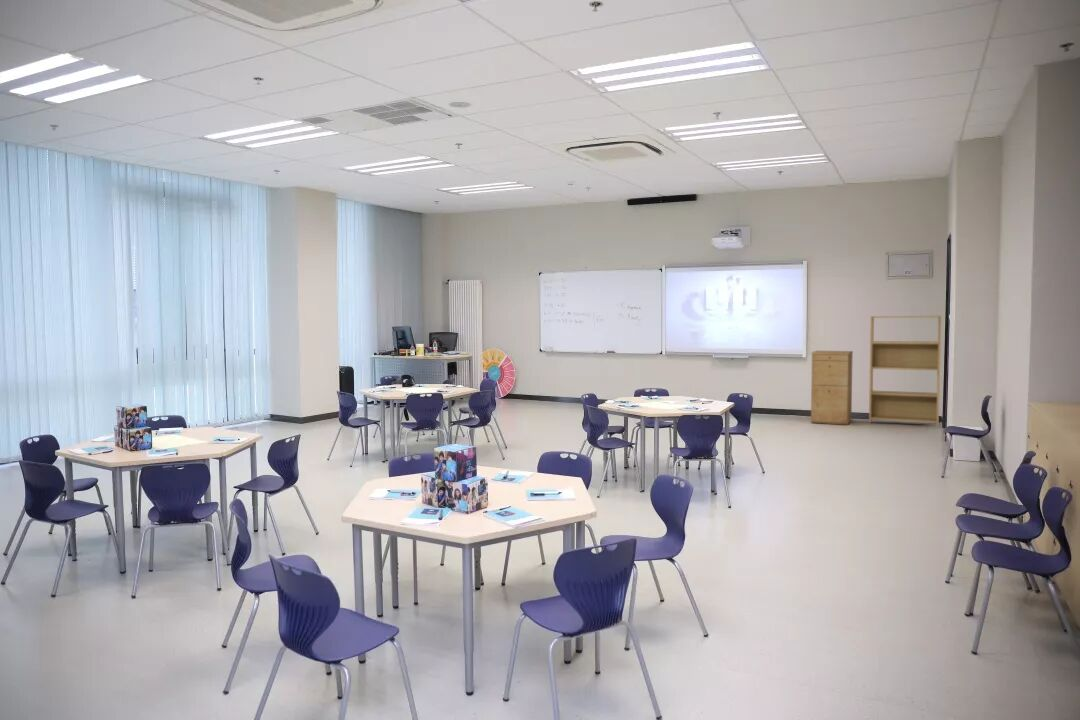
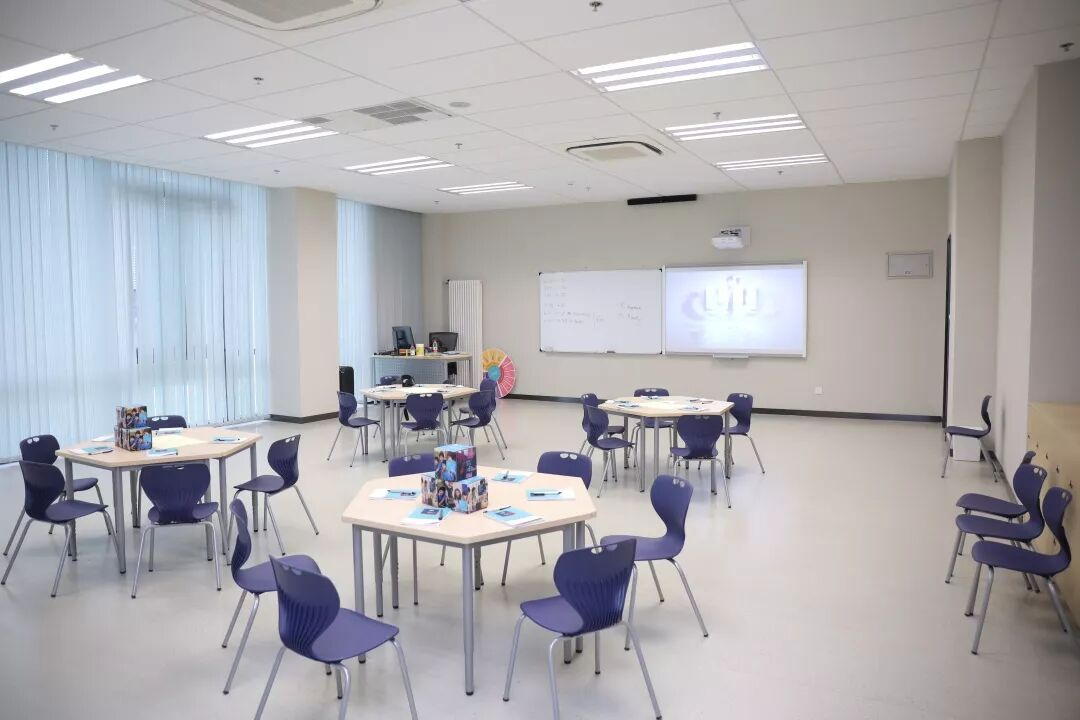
- filing cabinet (831, 386)
- bookshelf (904, 369)
